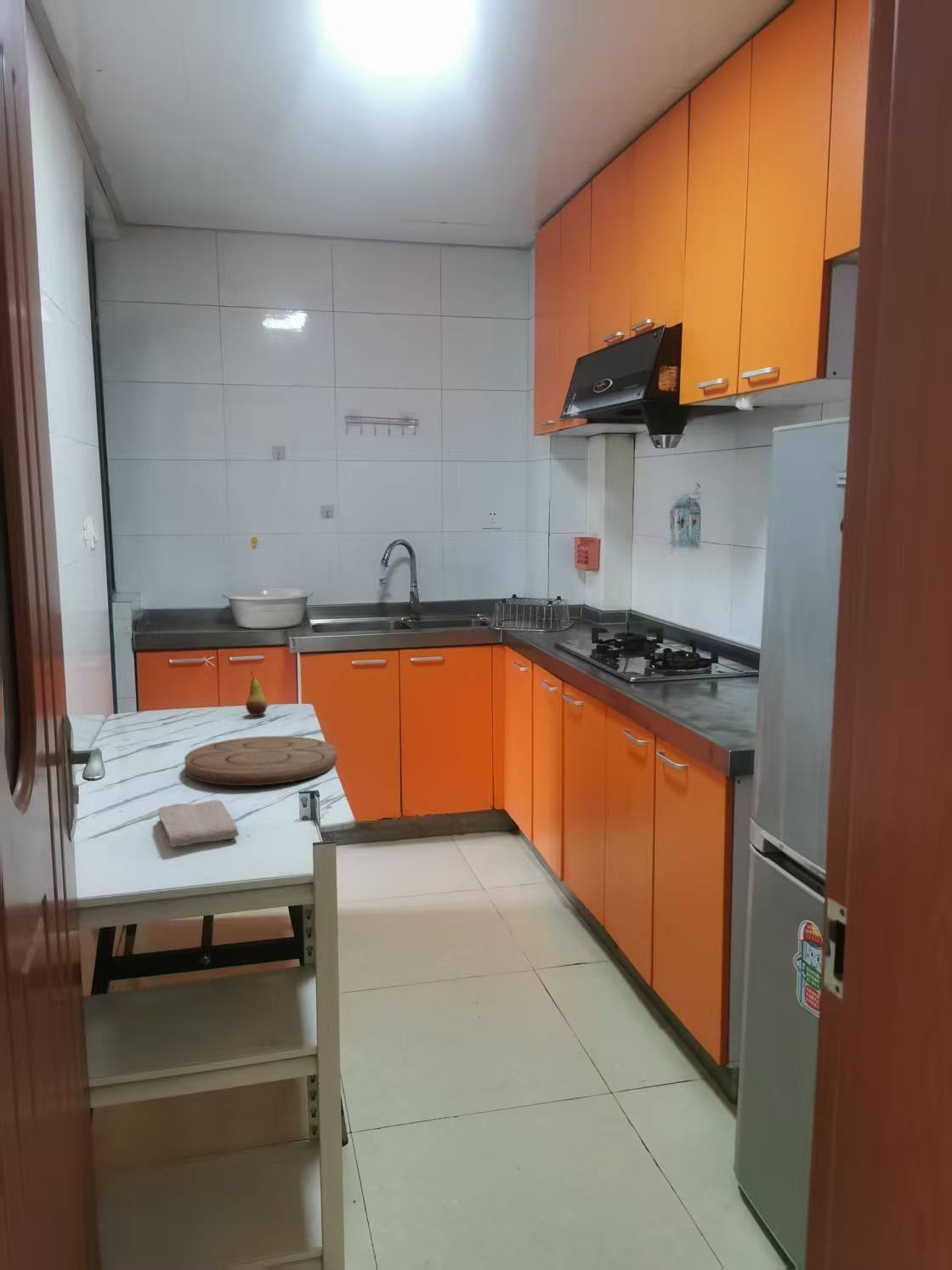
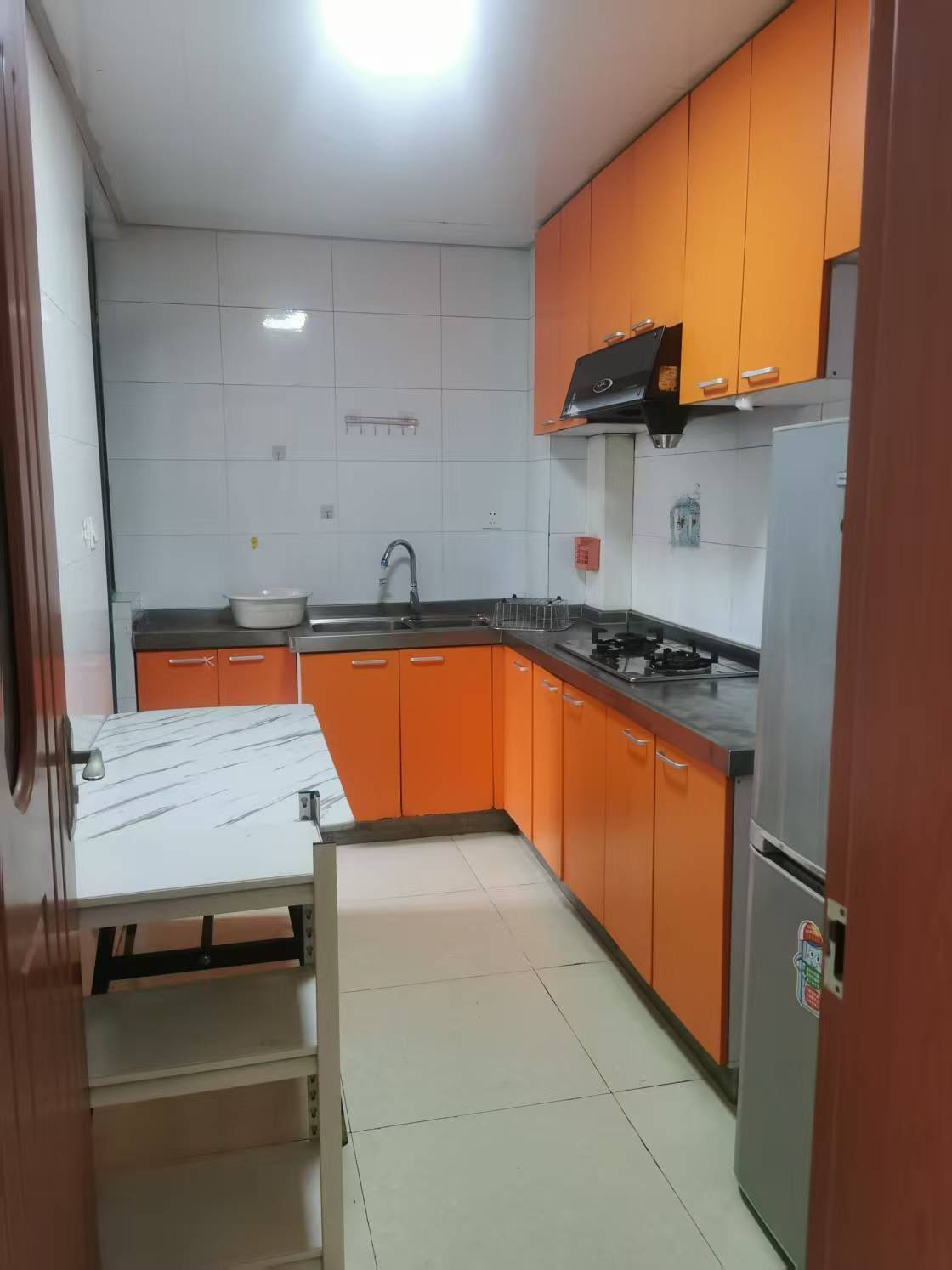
- cutting board (262, 758)
- washcloth (196, 820)
- fruit (256, 692)
